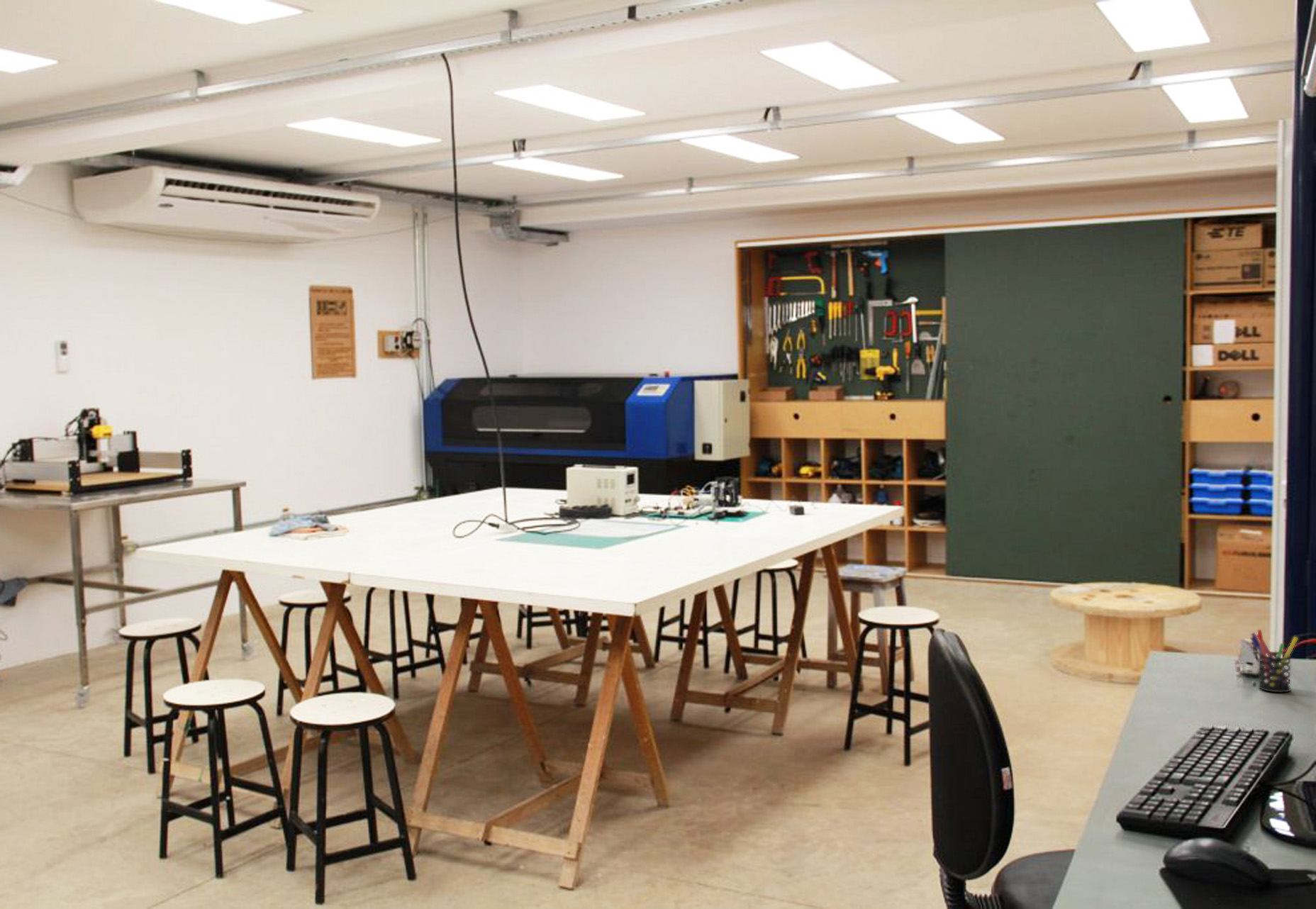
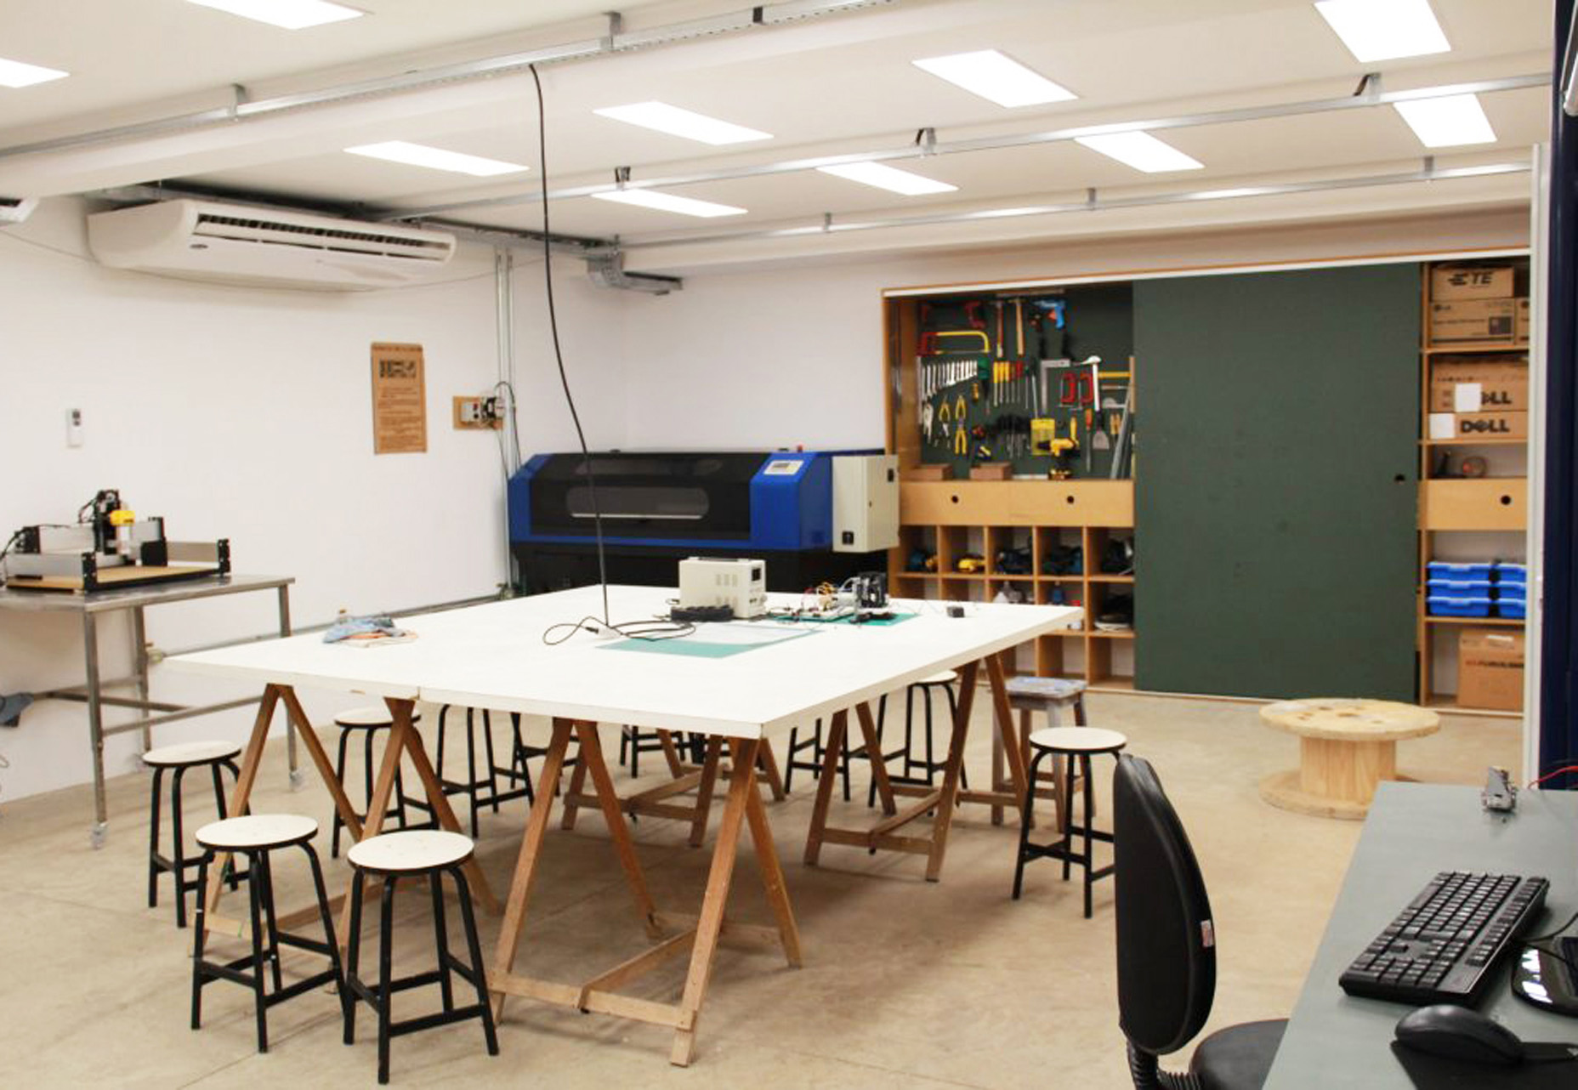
- pen holder (1274, 660)
